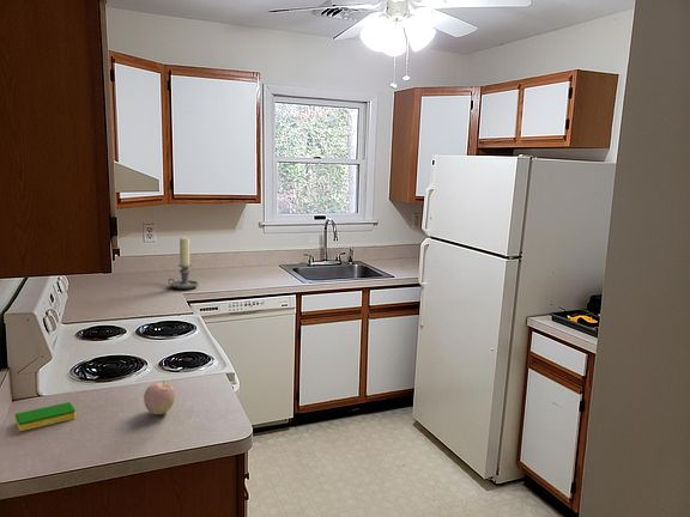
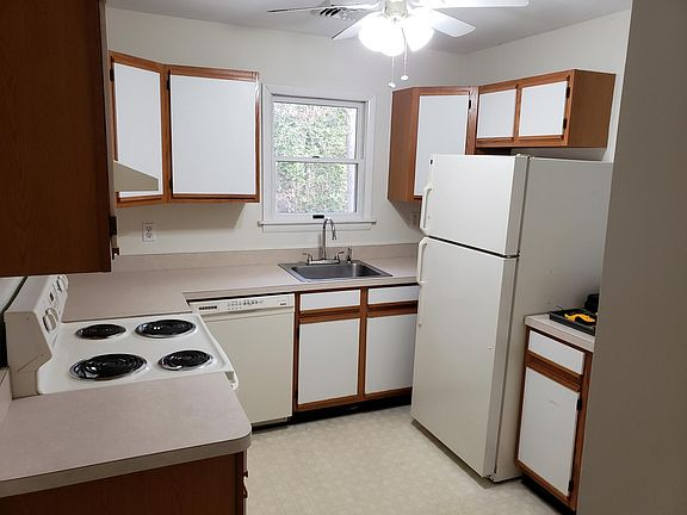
- apple (159, 396)
- candle holder (182, 262)
- dish sponge (46, 415)
